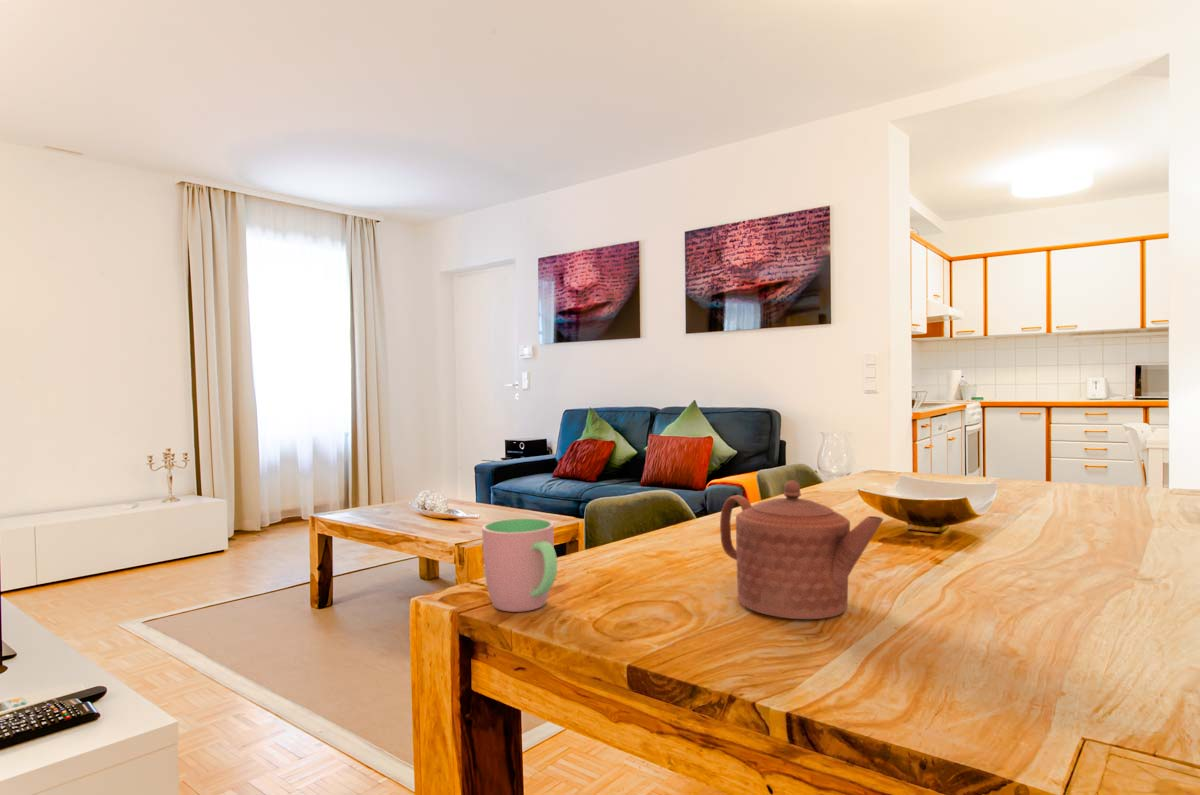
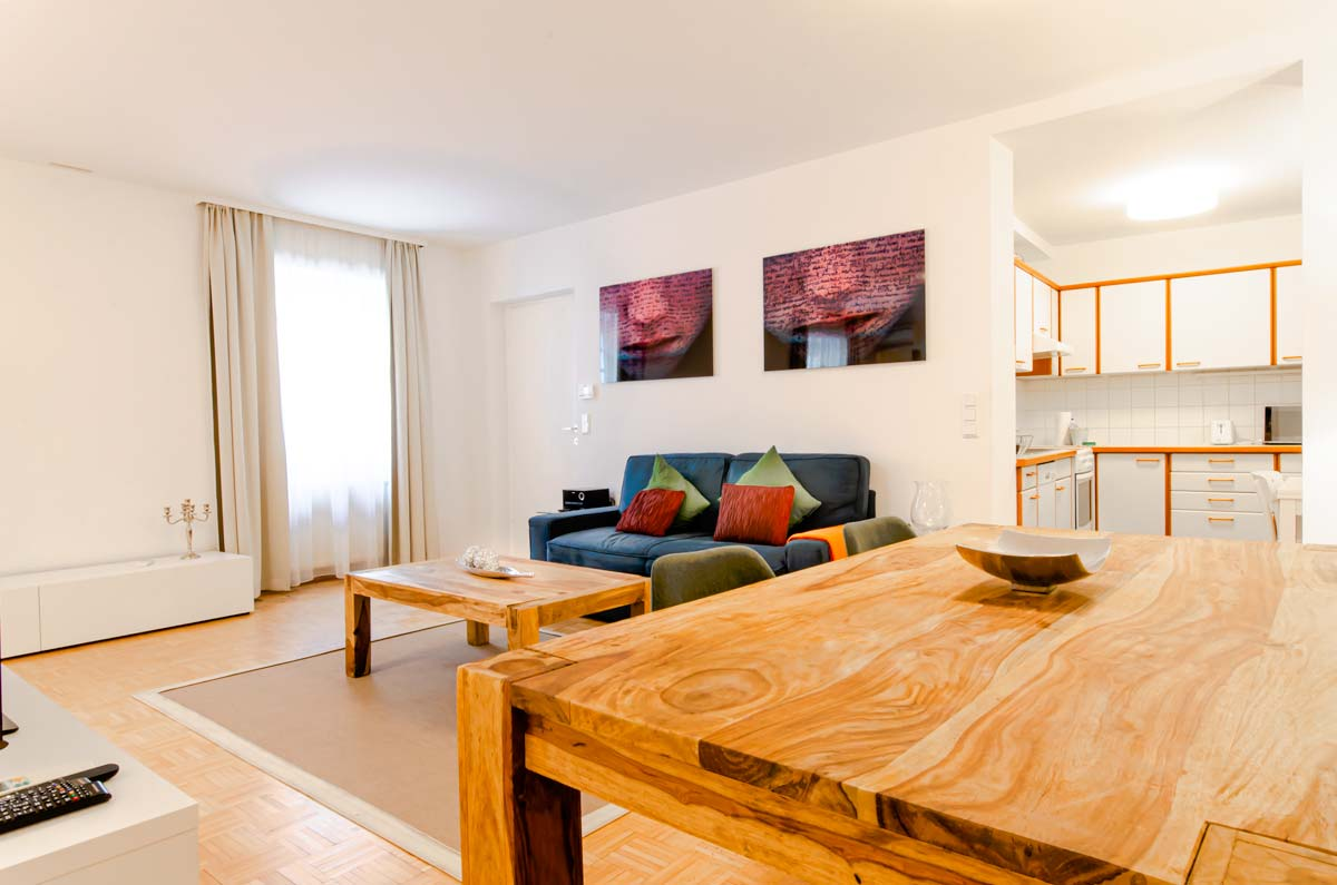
- cup (525, 566)
- teapot (792, 542)
